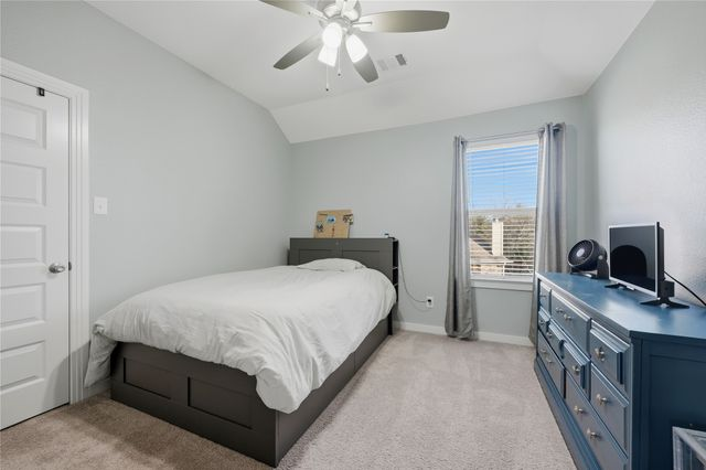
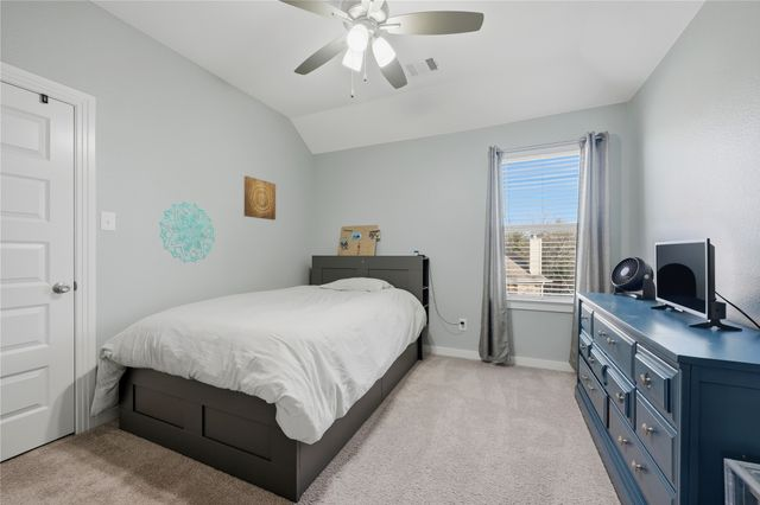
+ wall art (260, 199)
+ wall decoration (189, 232)
